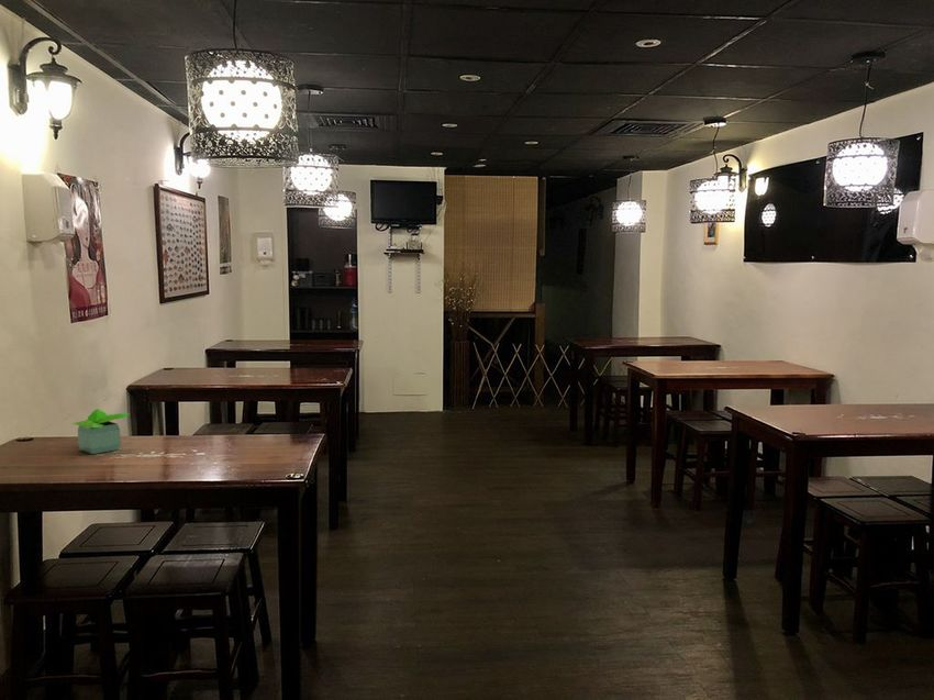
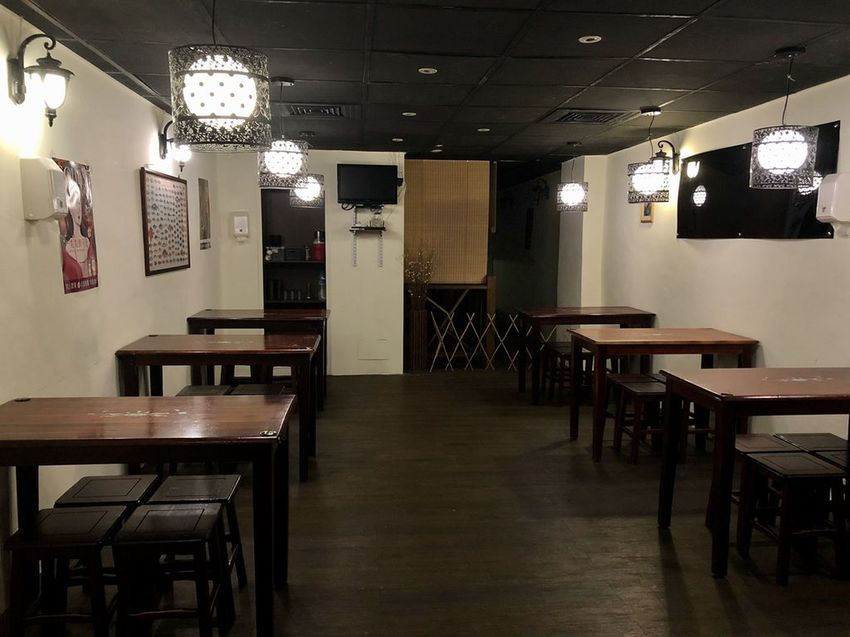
- potted plant (101, 430)
